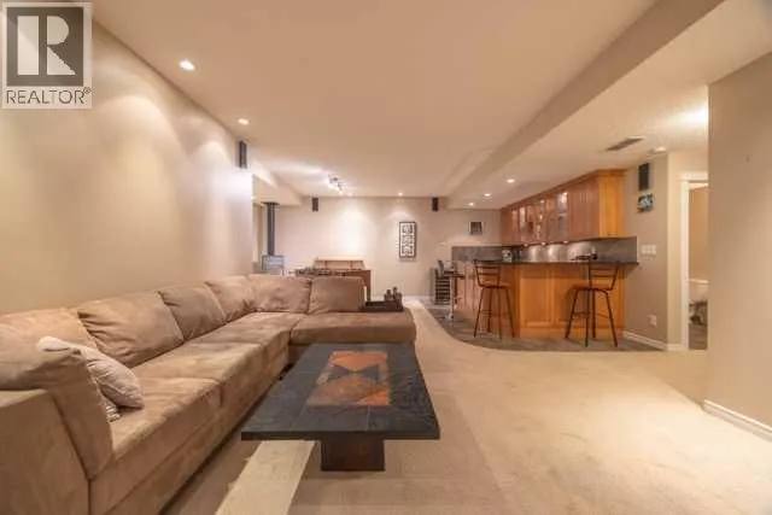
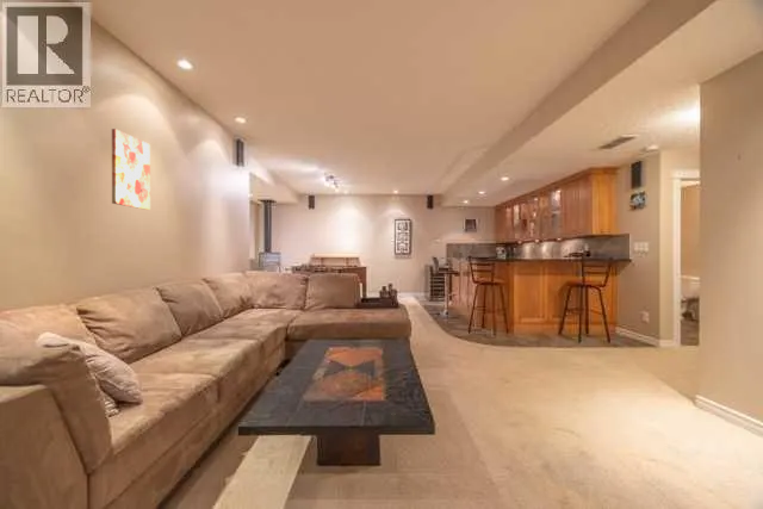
+ wall art (132, 172)
